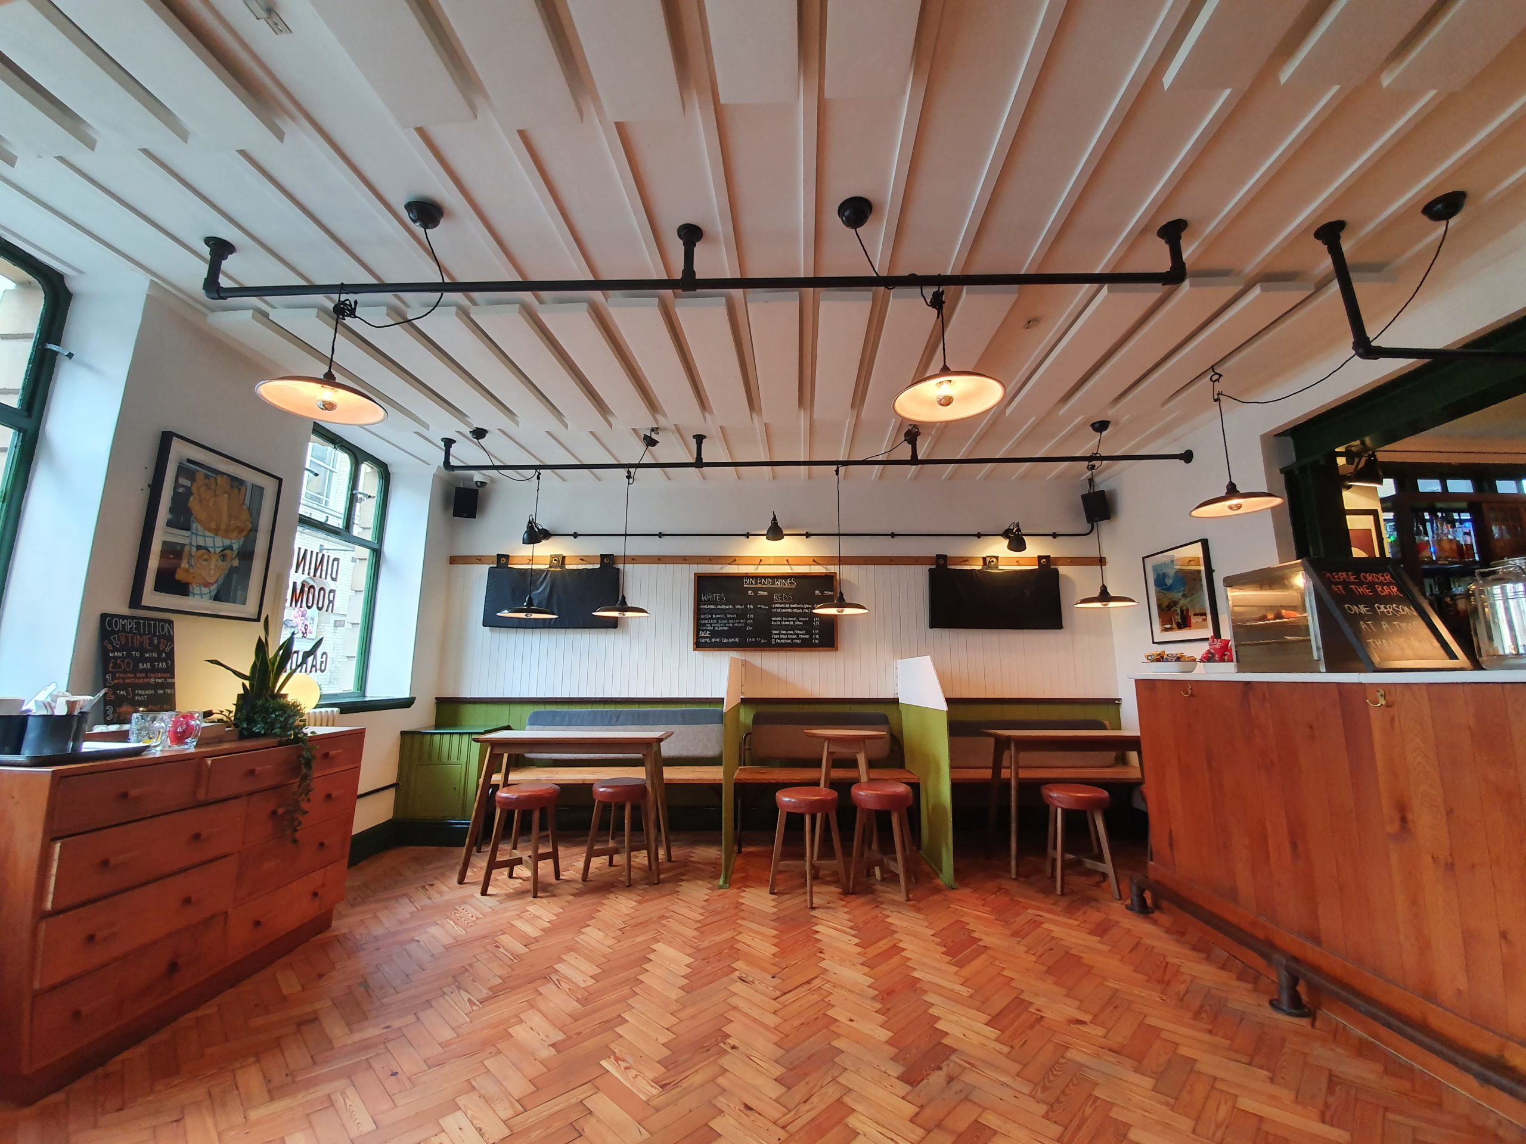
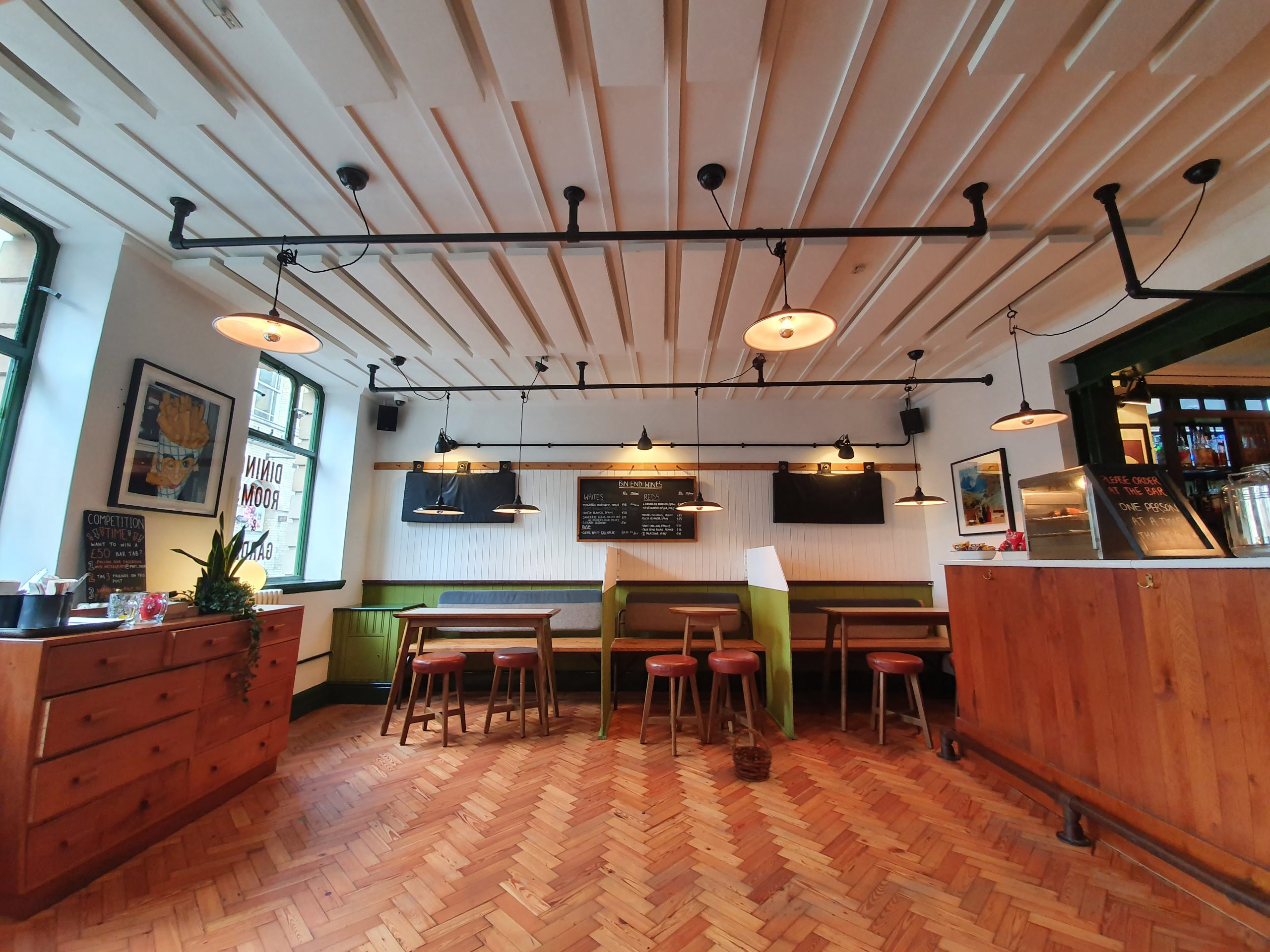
+ basket (751, 751)
